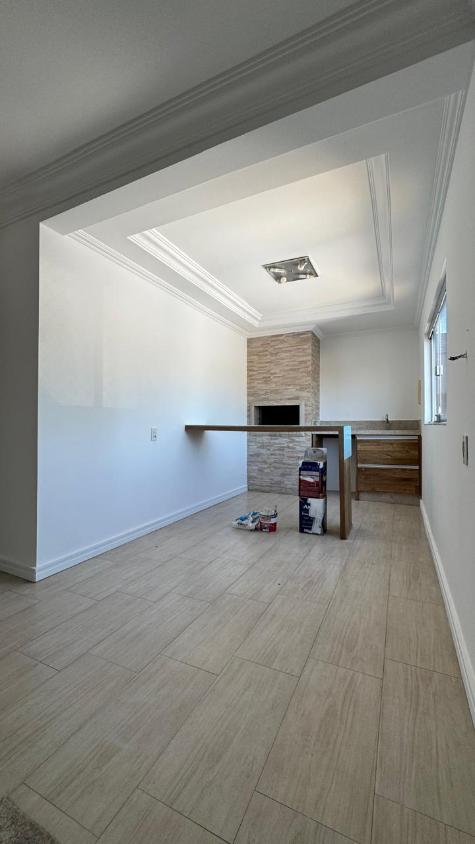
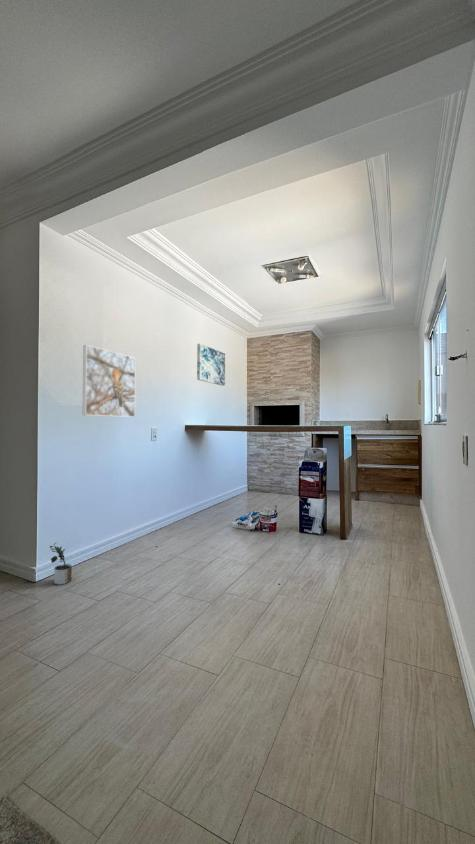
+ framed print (111, 383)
+ wall art (211, 365)
+ potted plant (60, 561)
